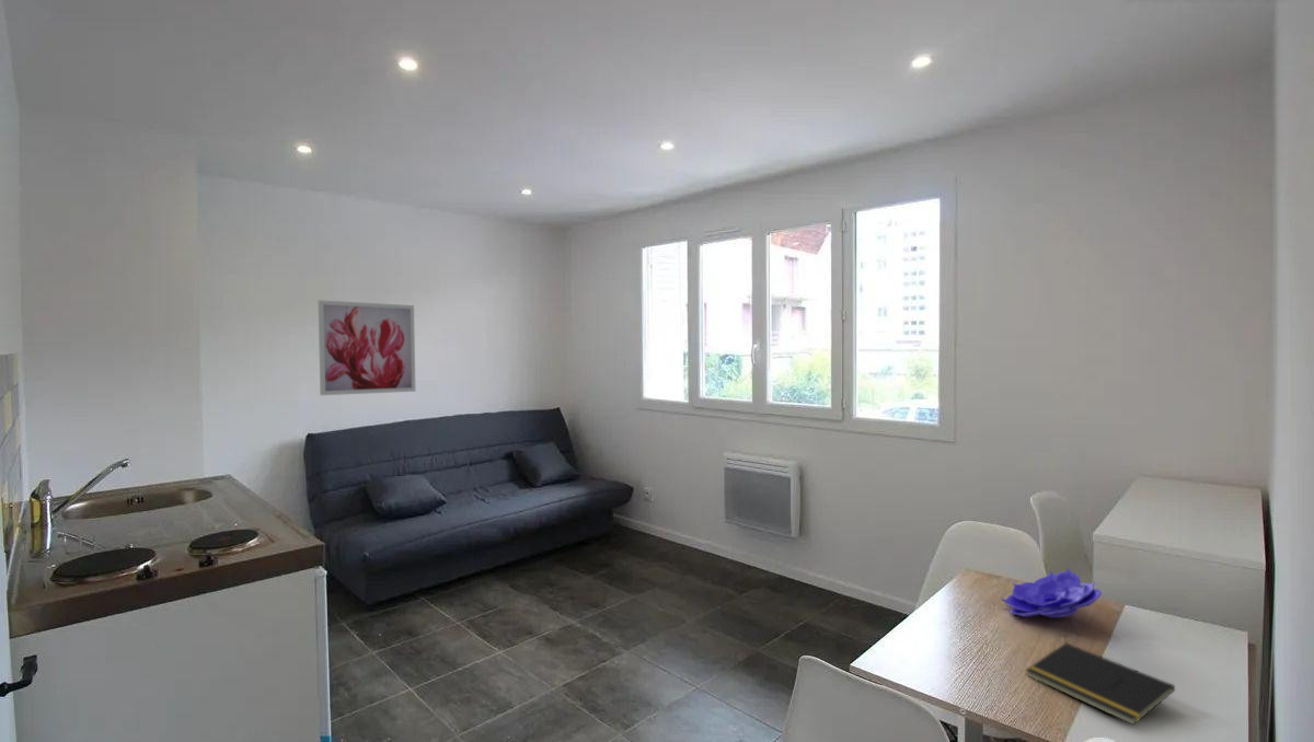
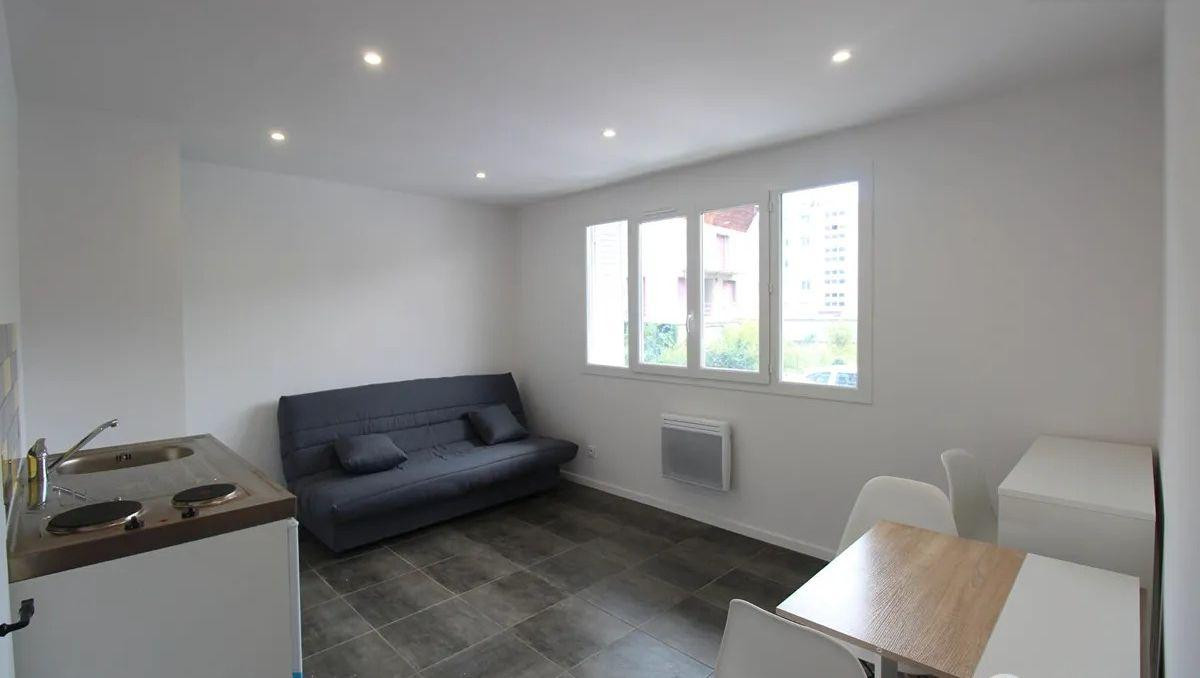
- decorative bowl (1047, 592)
- notepad (1096, 680)
- wall art (369, 348)
